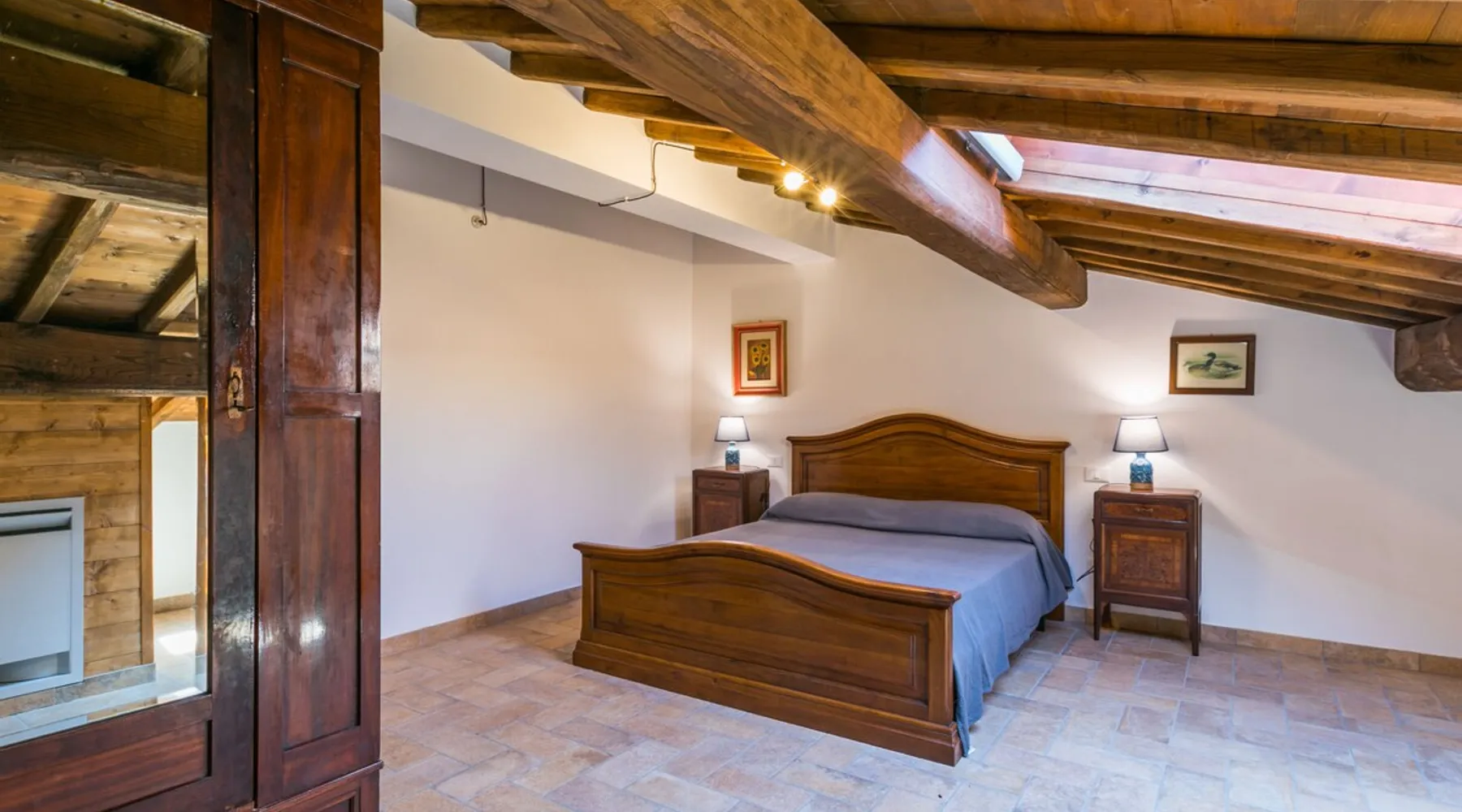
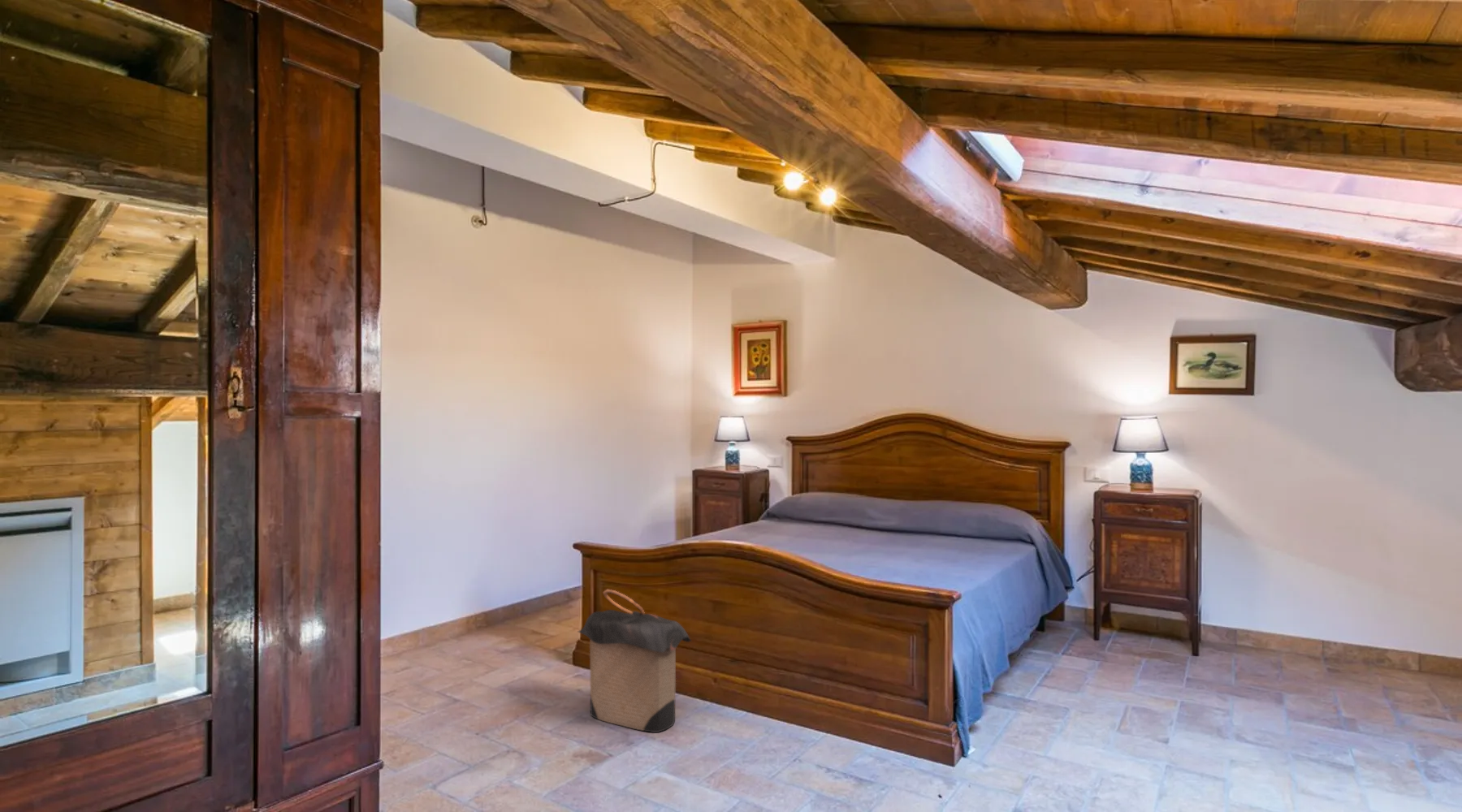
+ laundry hamper (635, 653)
